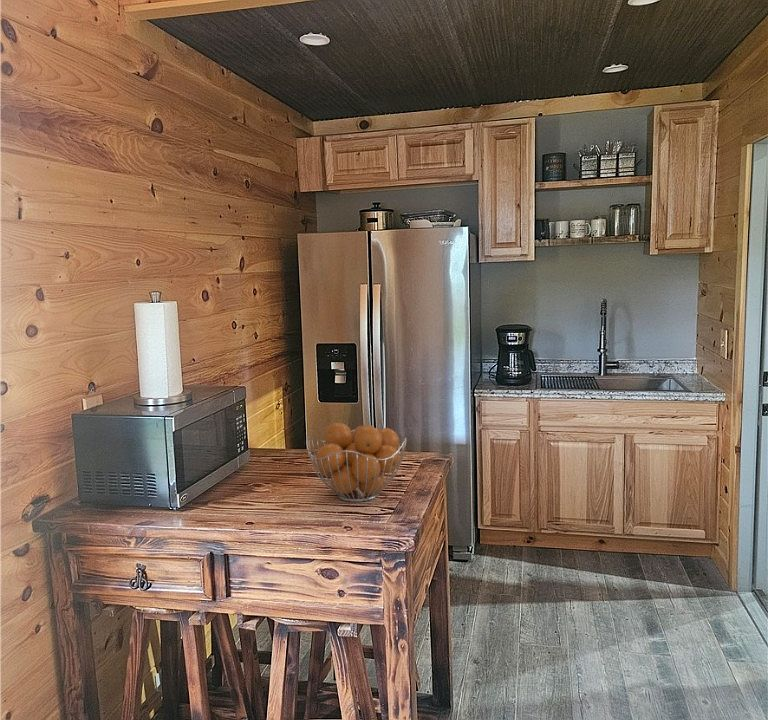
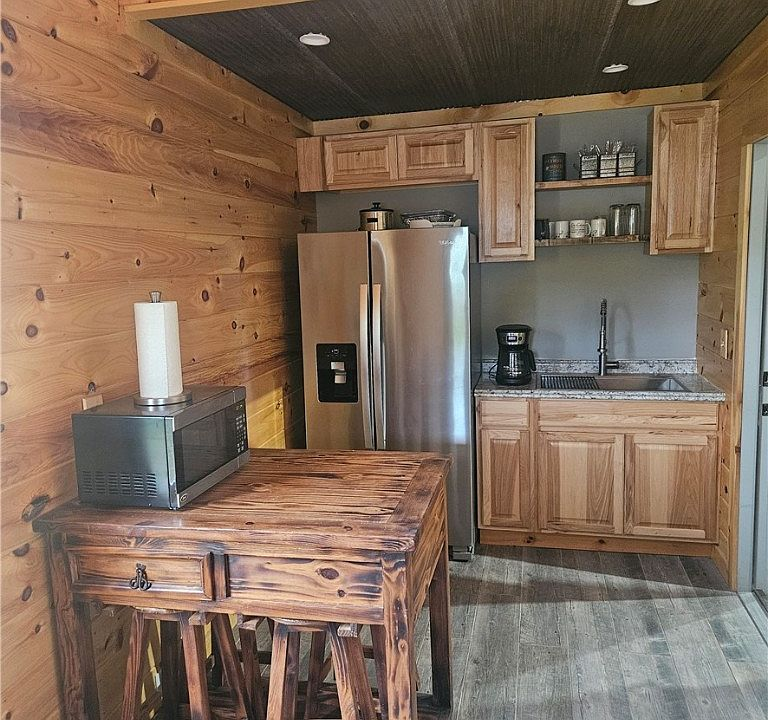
- fruit basket (357, 459)
